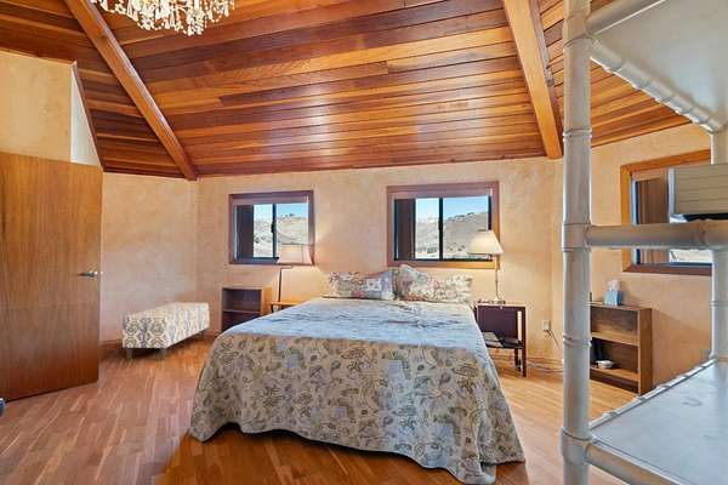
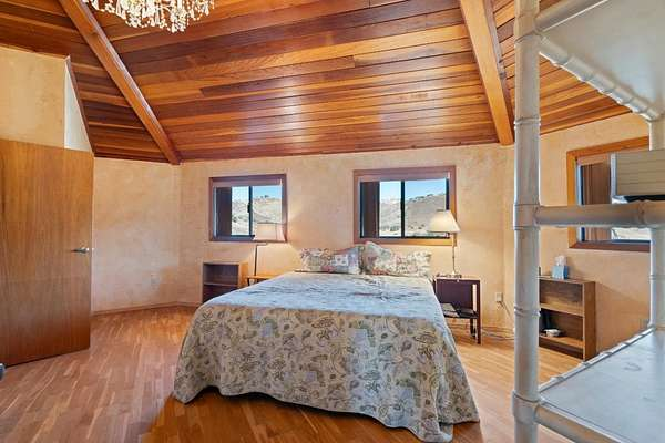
- bench (170, 329)
